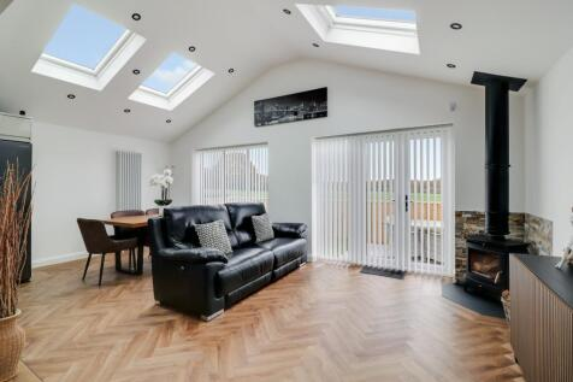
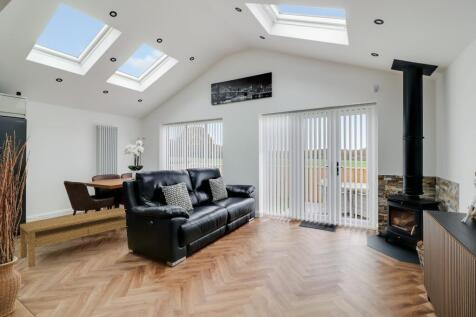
+ coffee table (82, 232)
